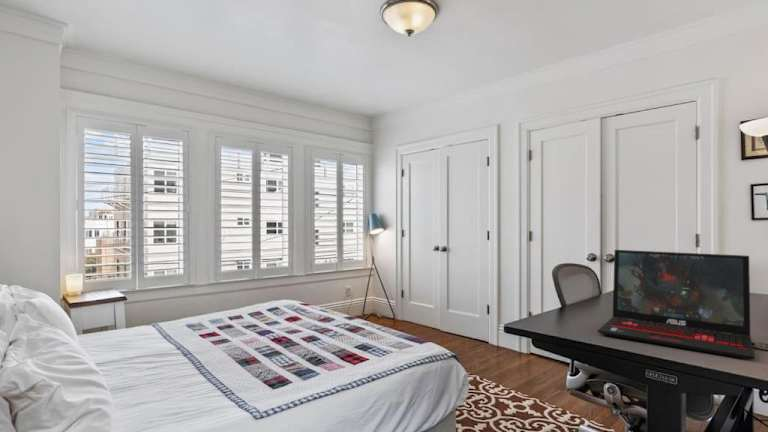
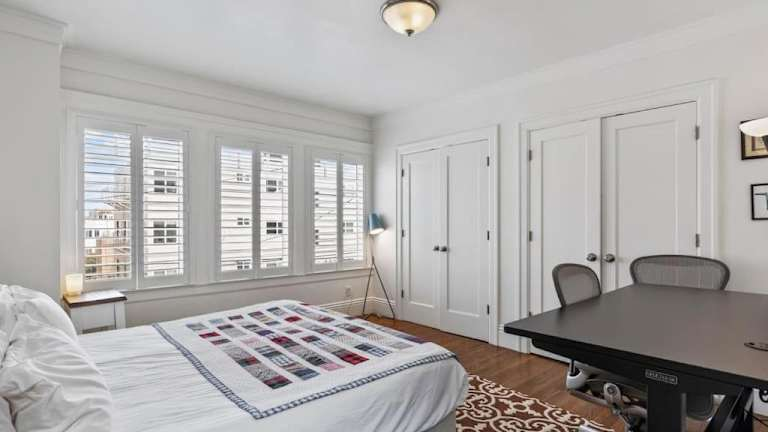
- laptop (672, 295)
